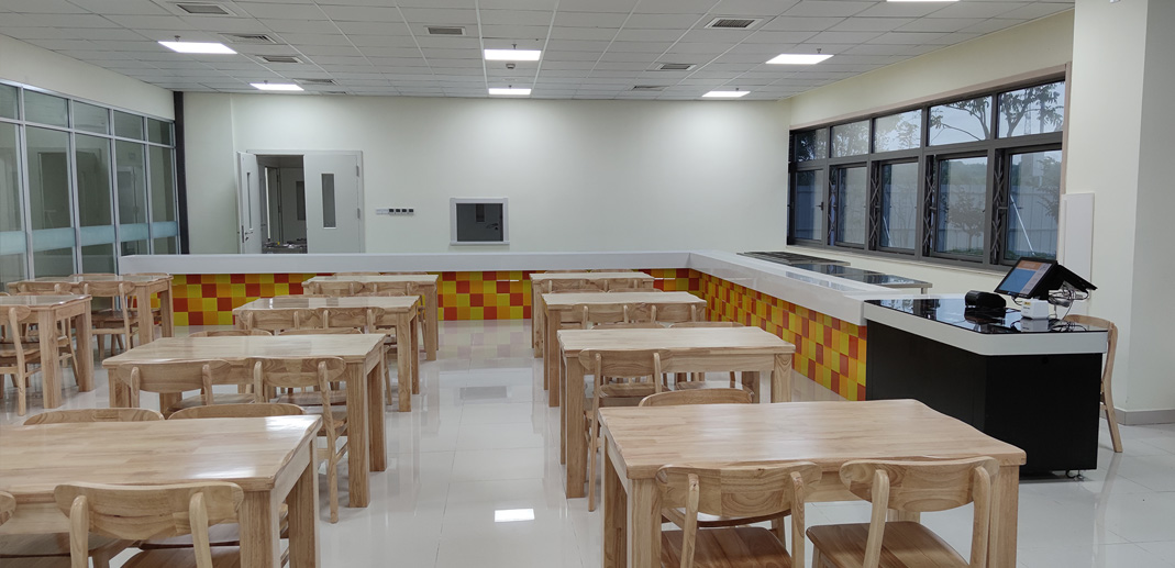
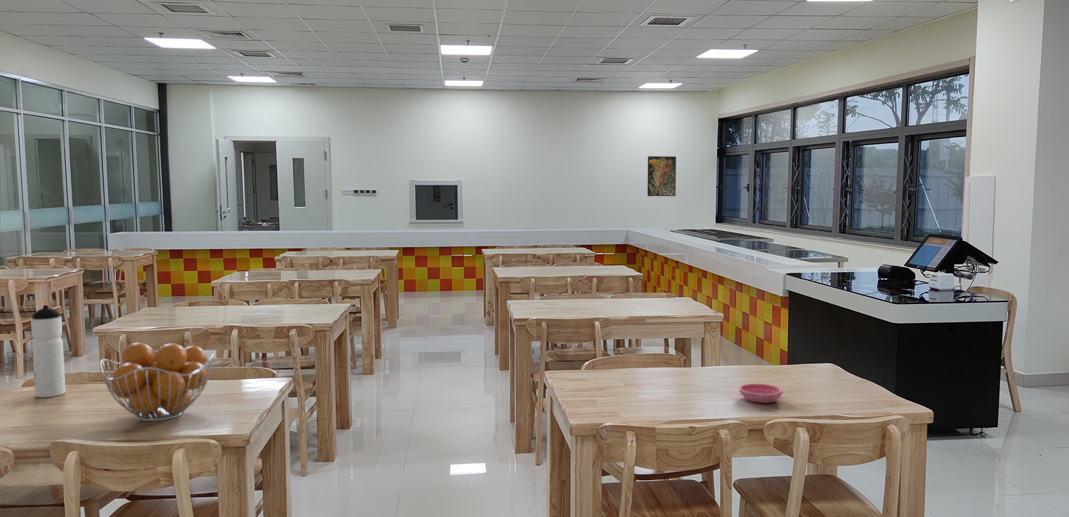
+ fruit basket (159, 378)
+ saucer (760, 393)
+ water bottle (48, 349)
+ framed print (661, 176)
